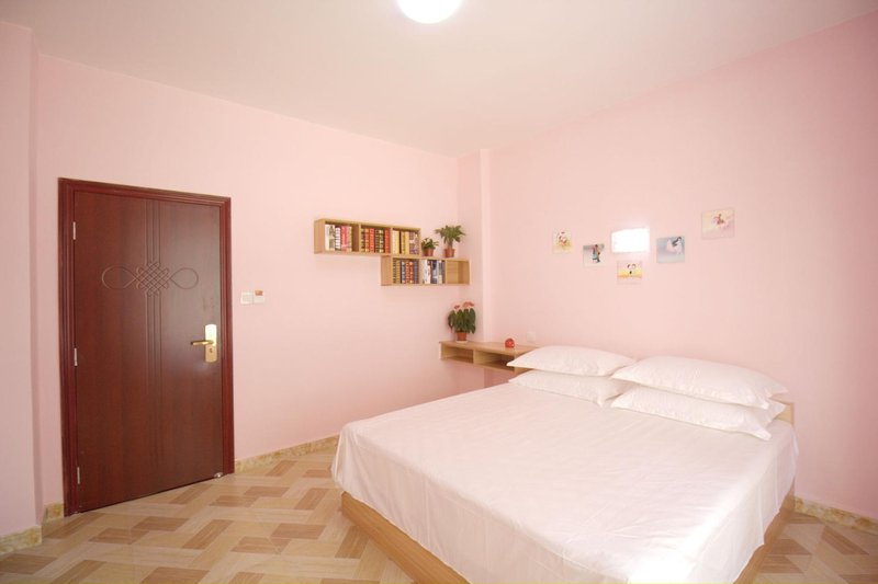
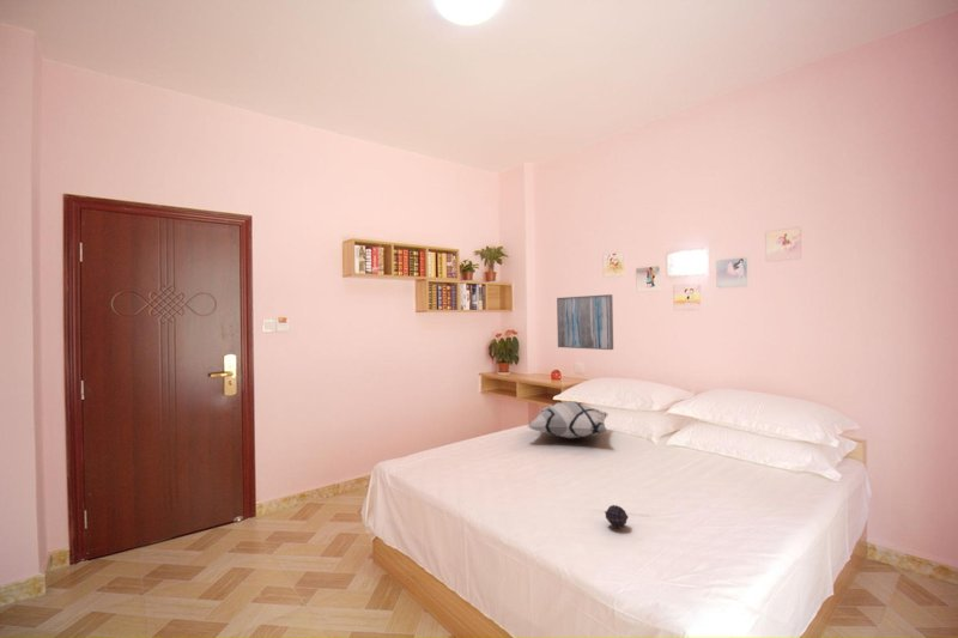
+ decorative pillow (570, 419)
+ wall art (583, 322)
+ toy ball (617, 516)
